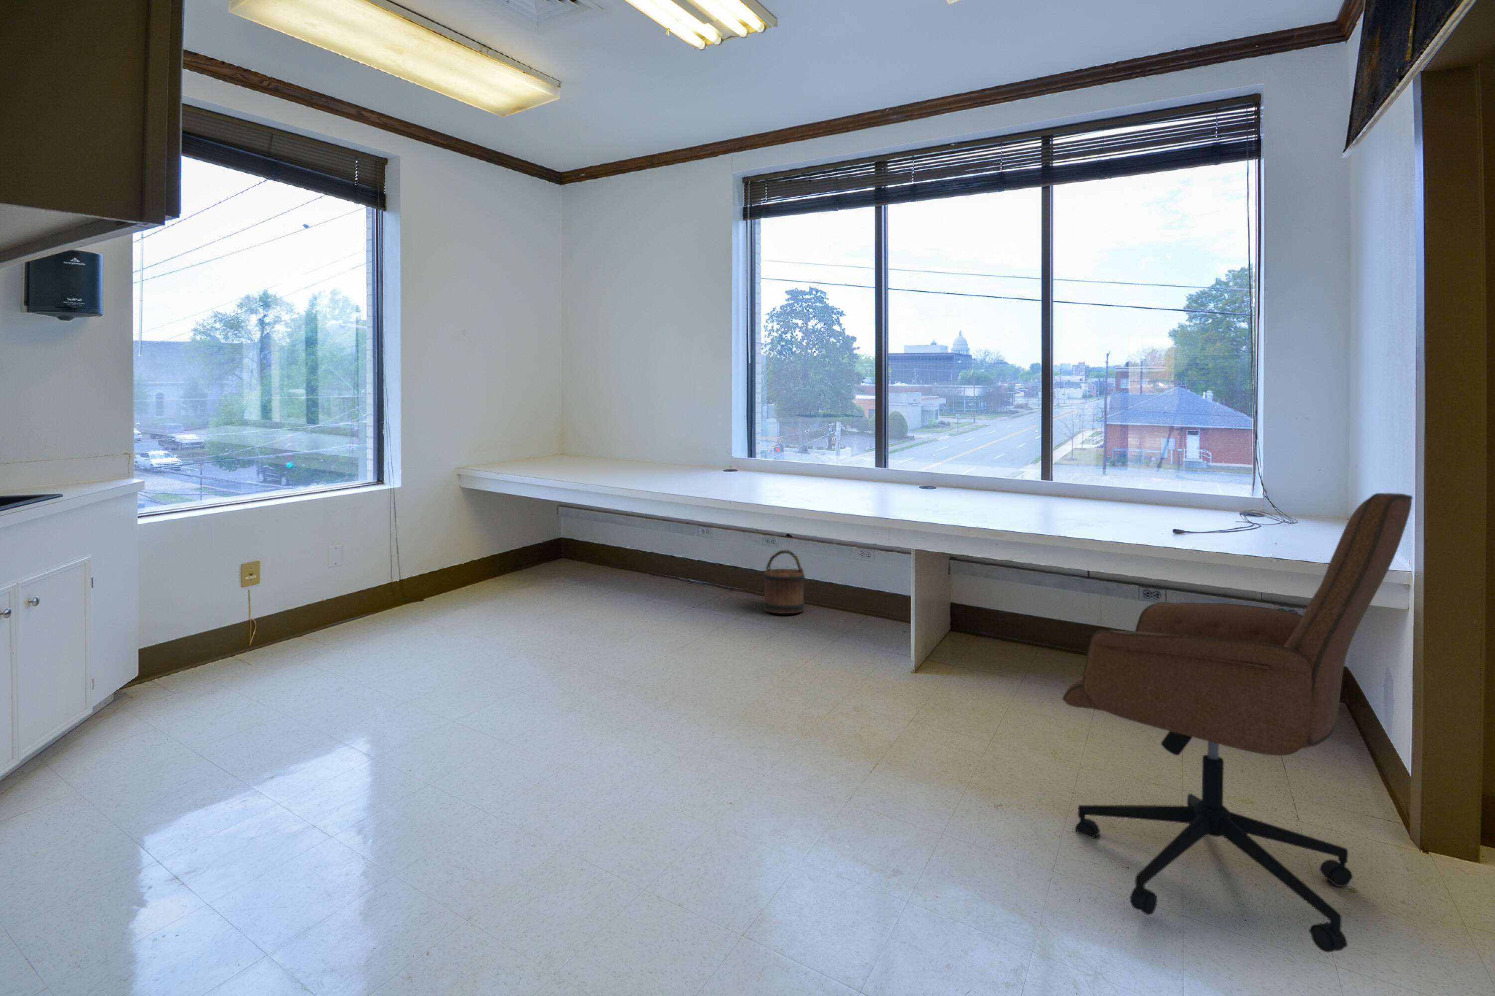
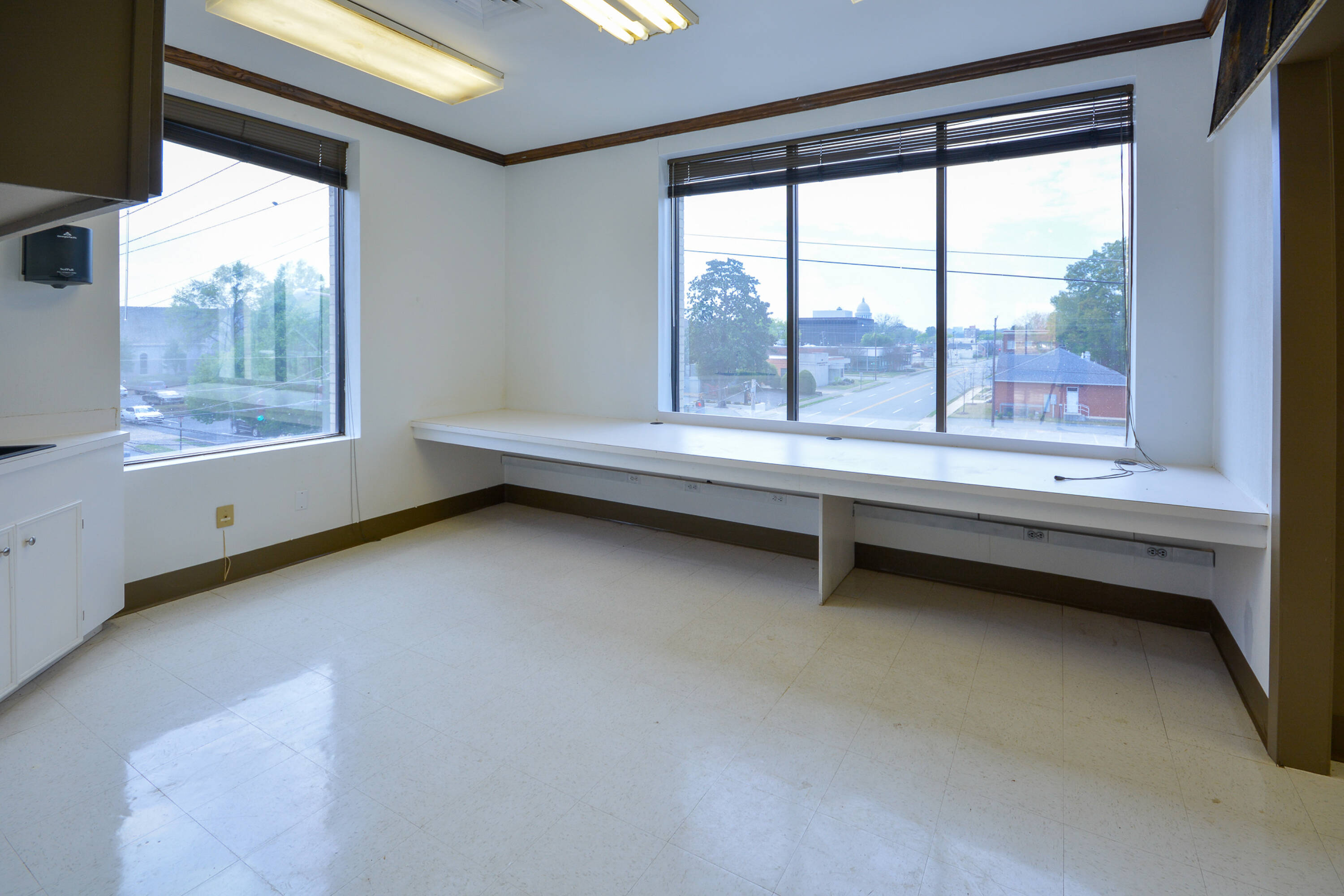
- office chair (1217, 686)
- bucket (784, 579)
